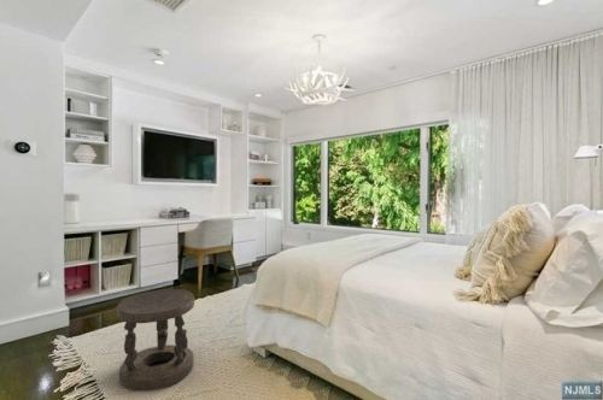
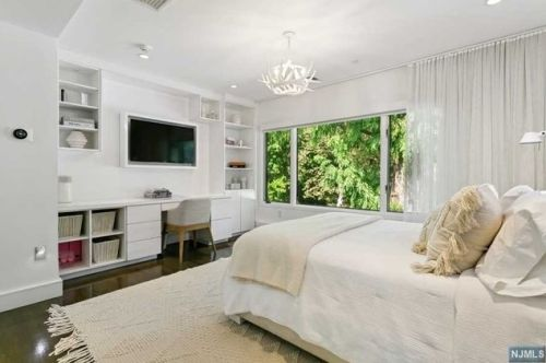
- stool (157, 335)
